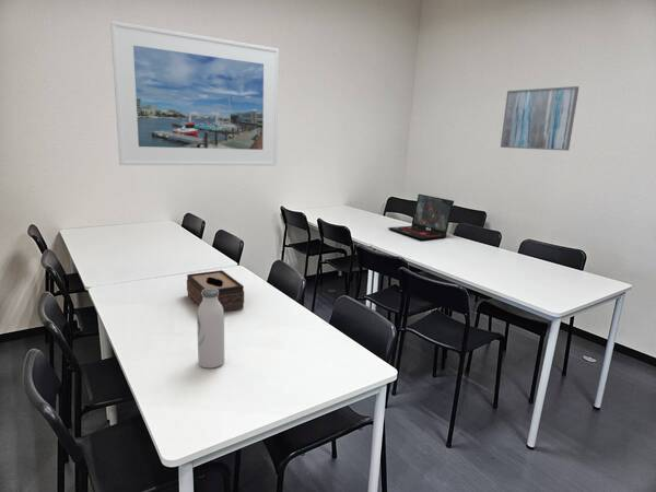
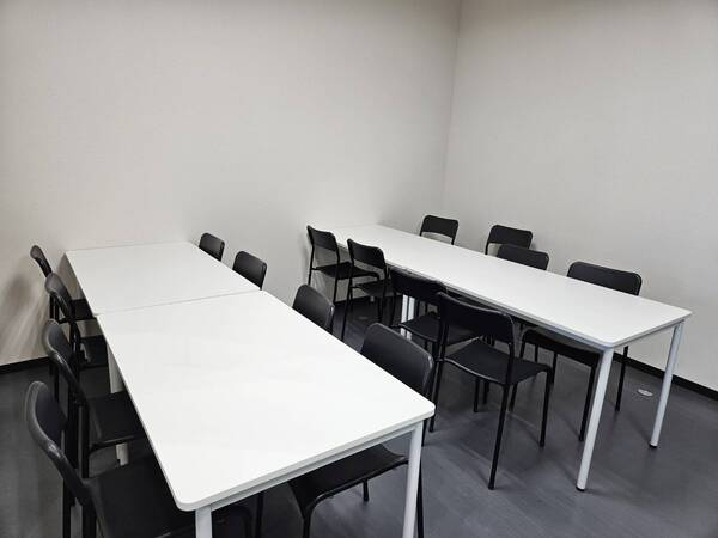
- wall art (536, 119)
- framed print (204, 103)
- tissue box (214, 288)
- water bottle (210, 327)
- laptop (419, 215)
